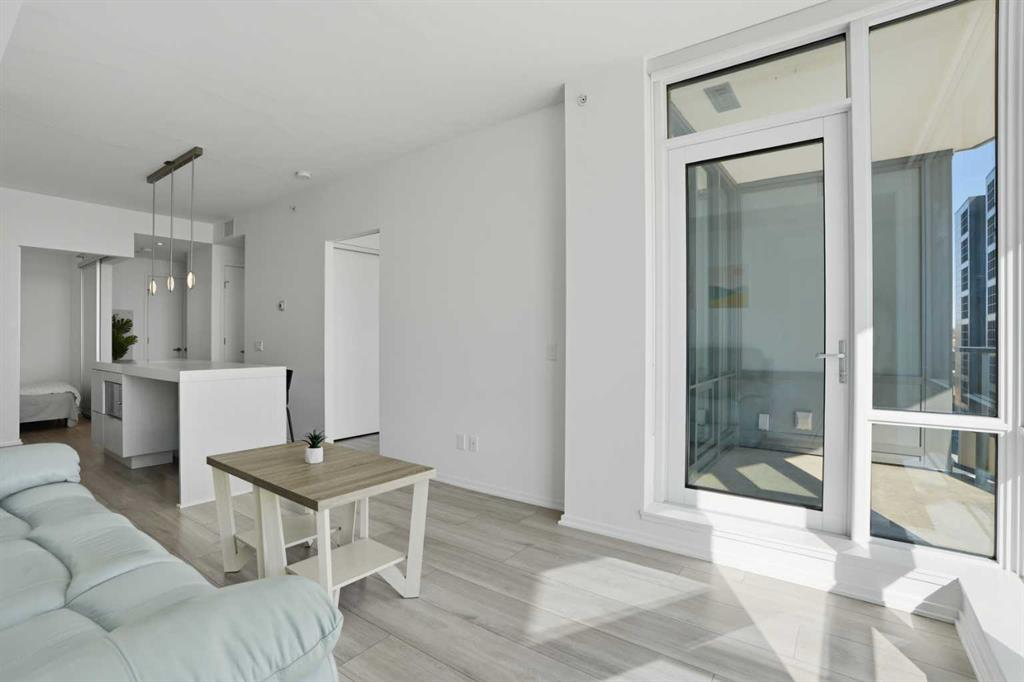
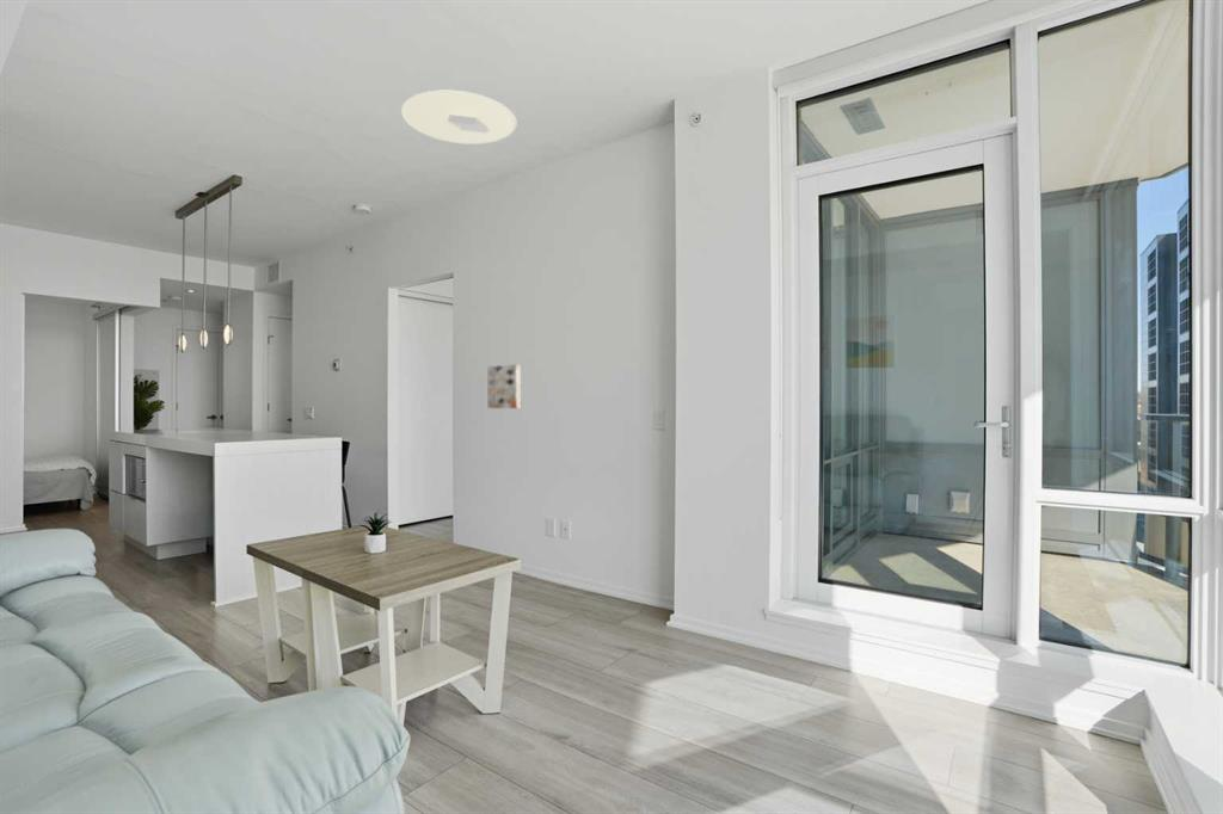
+ ceiling light (460, 113)
+ wall art (503, 387)
